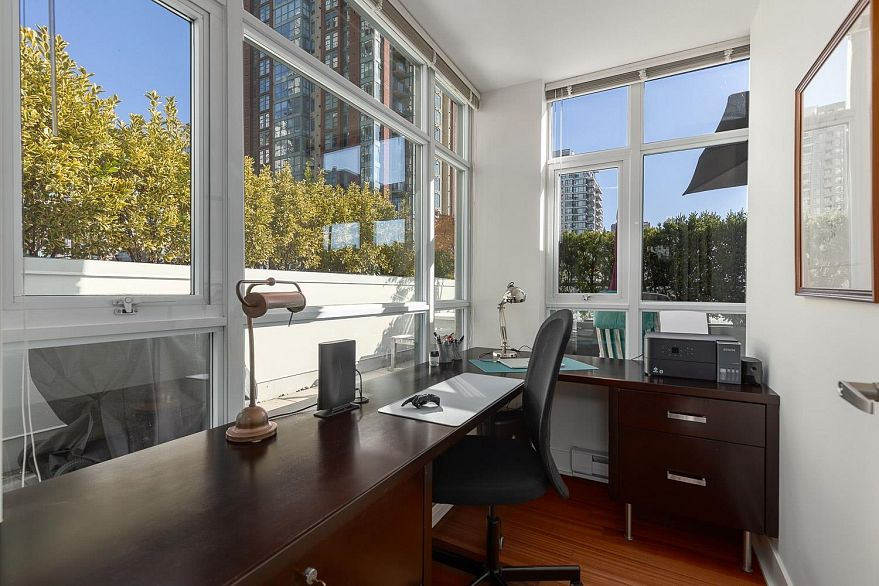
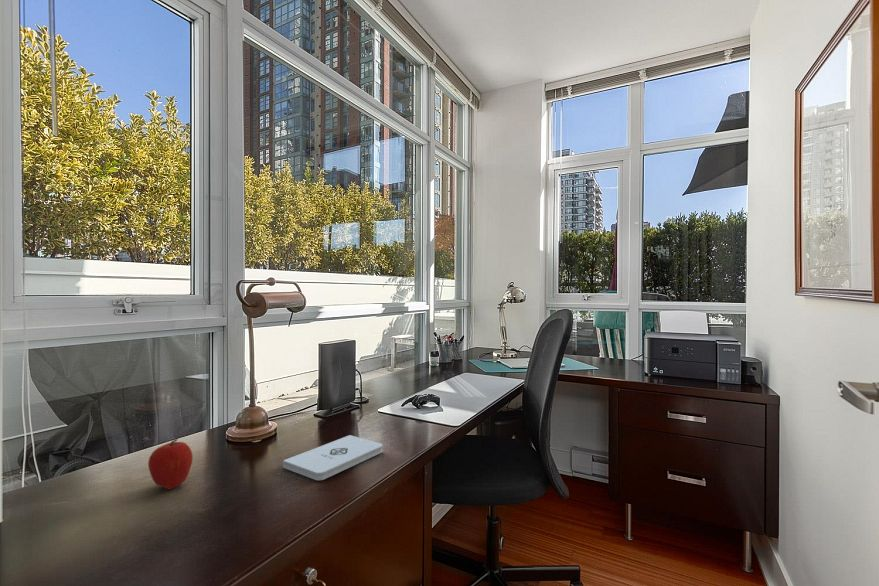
+ notepad (336, 455)
+ fruit (171, 462)
